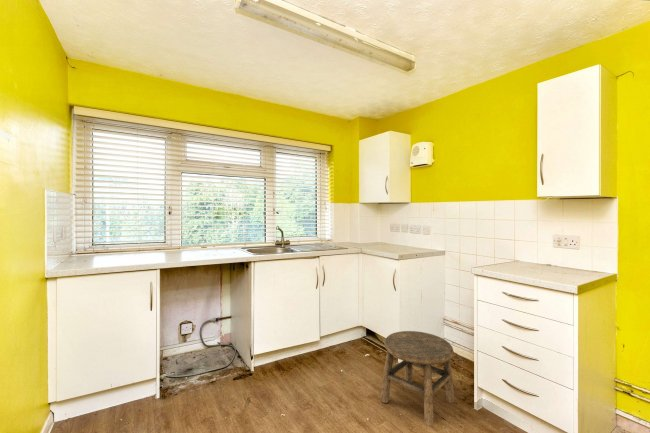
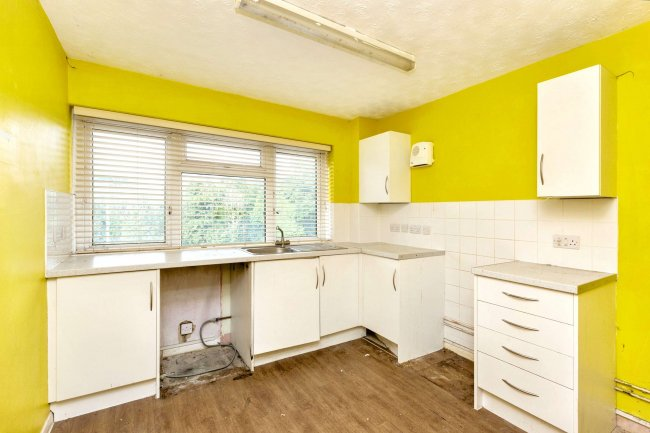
- stool (419, 367)
